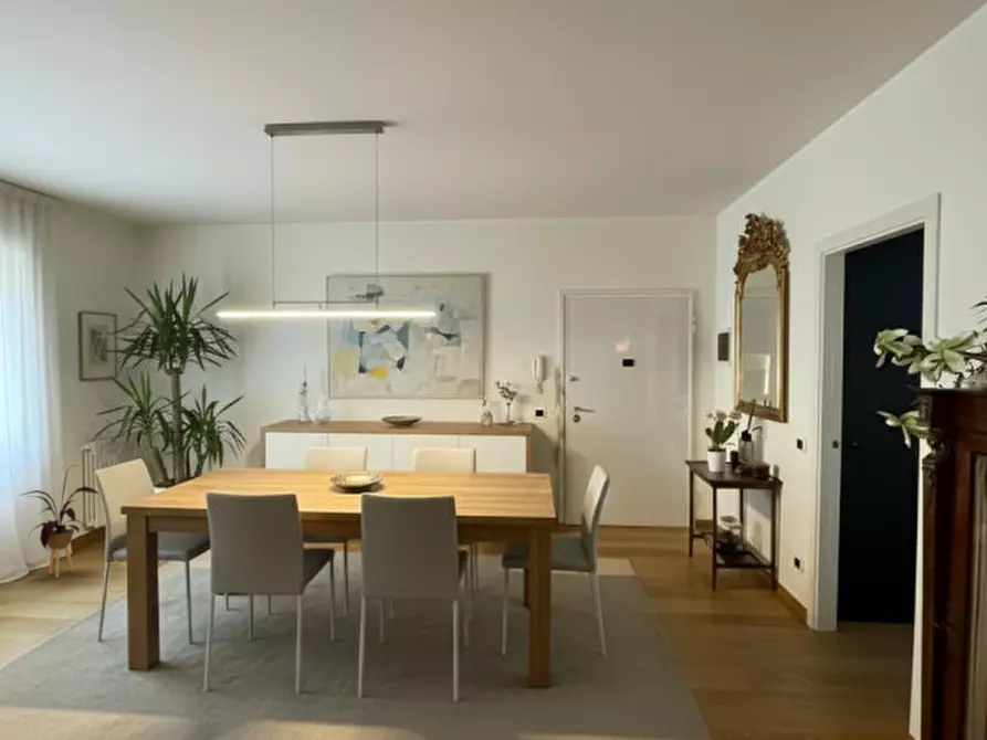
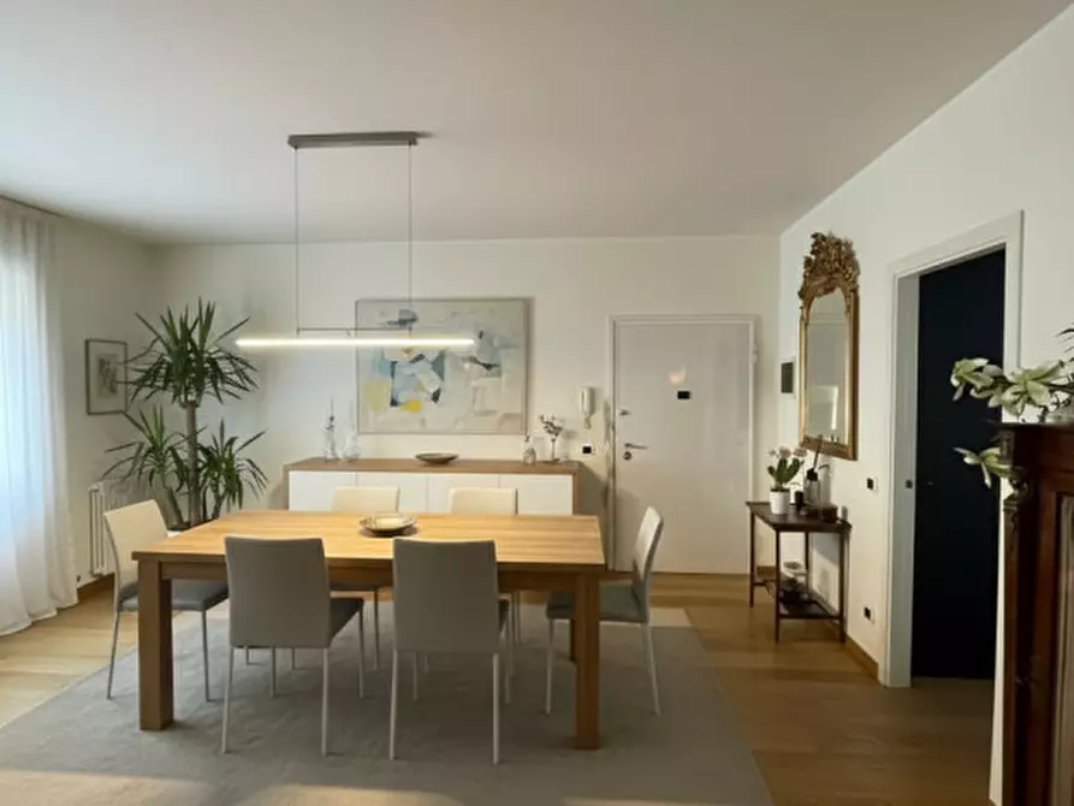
- house plant (56, 521)
